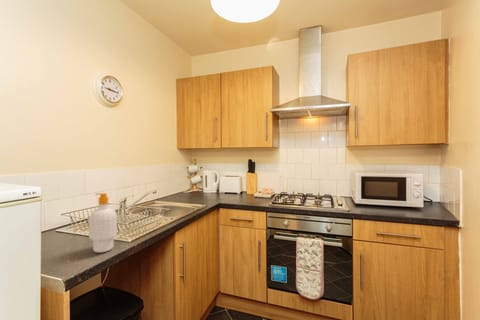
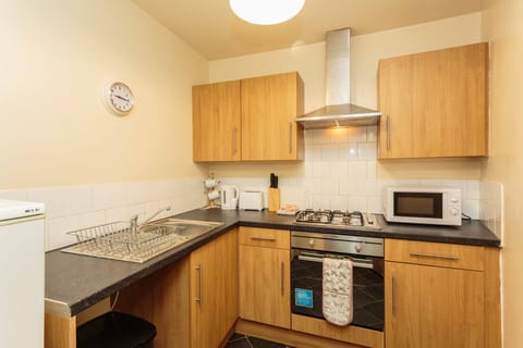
- soap bottle (103, 221)
